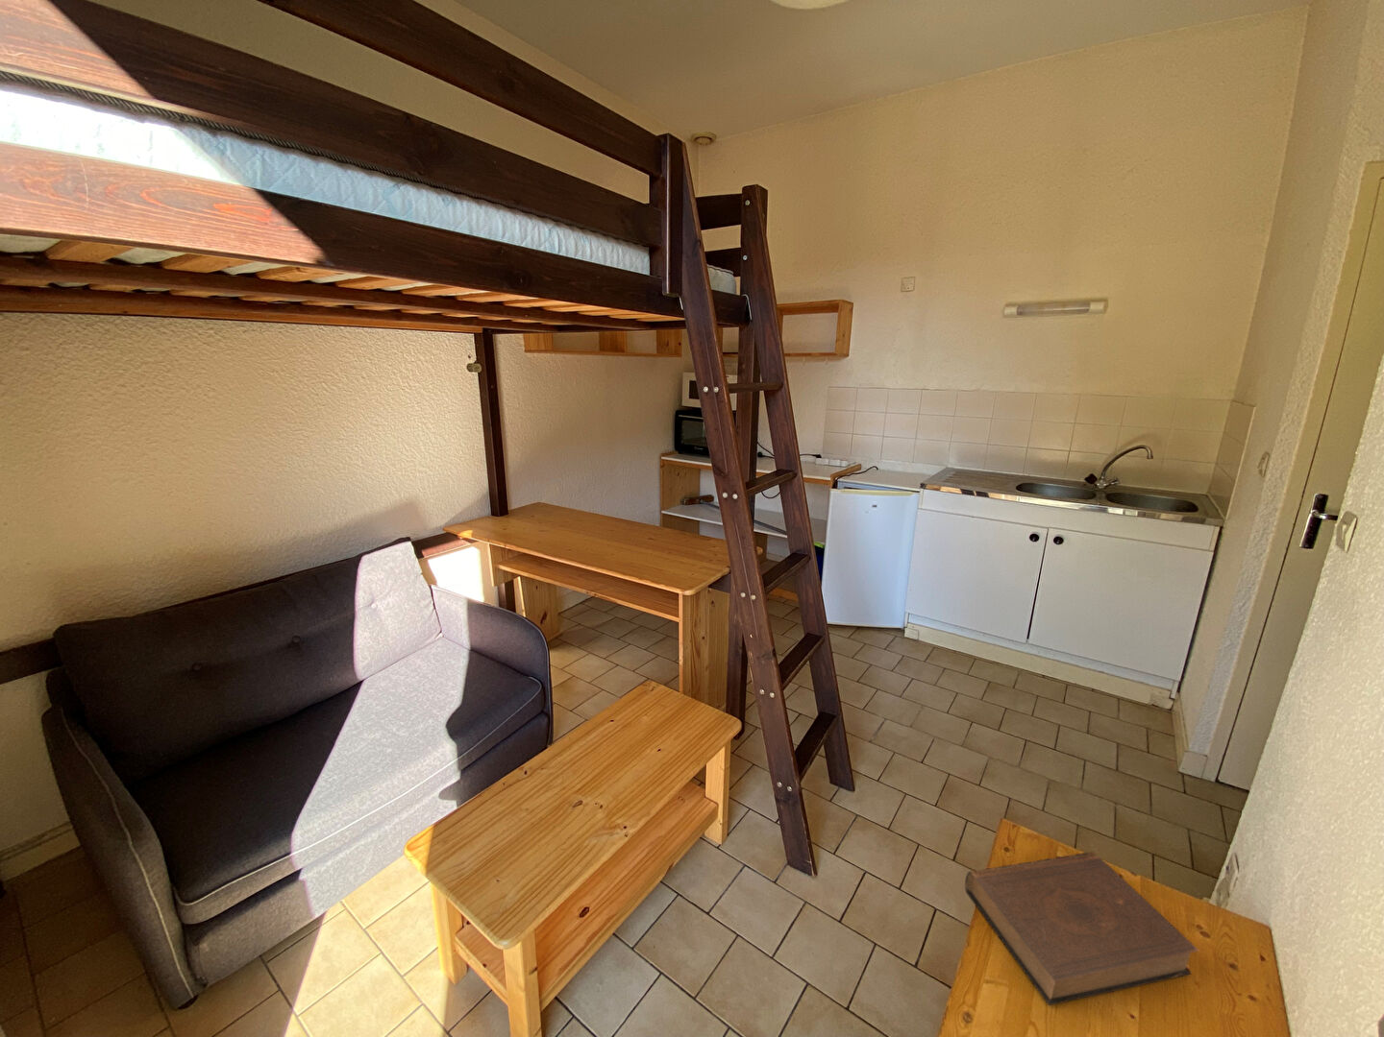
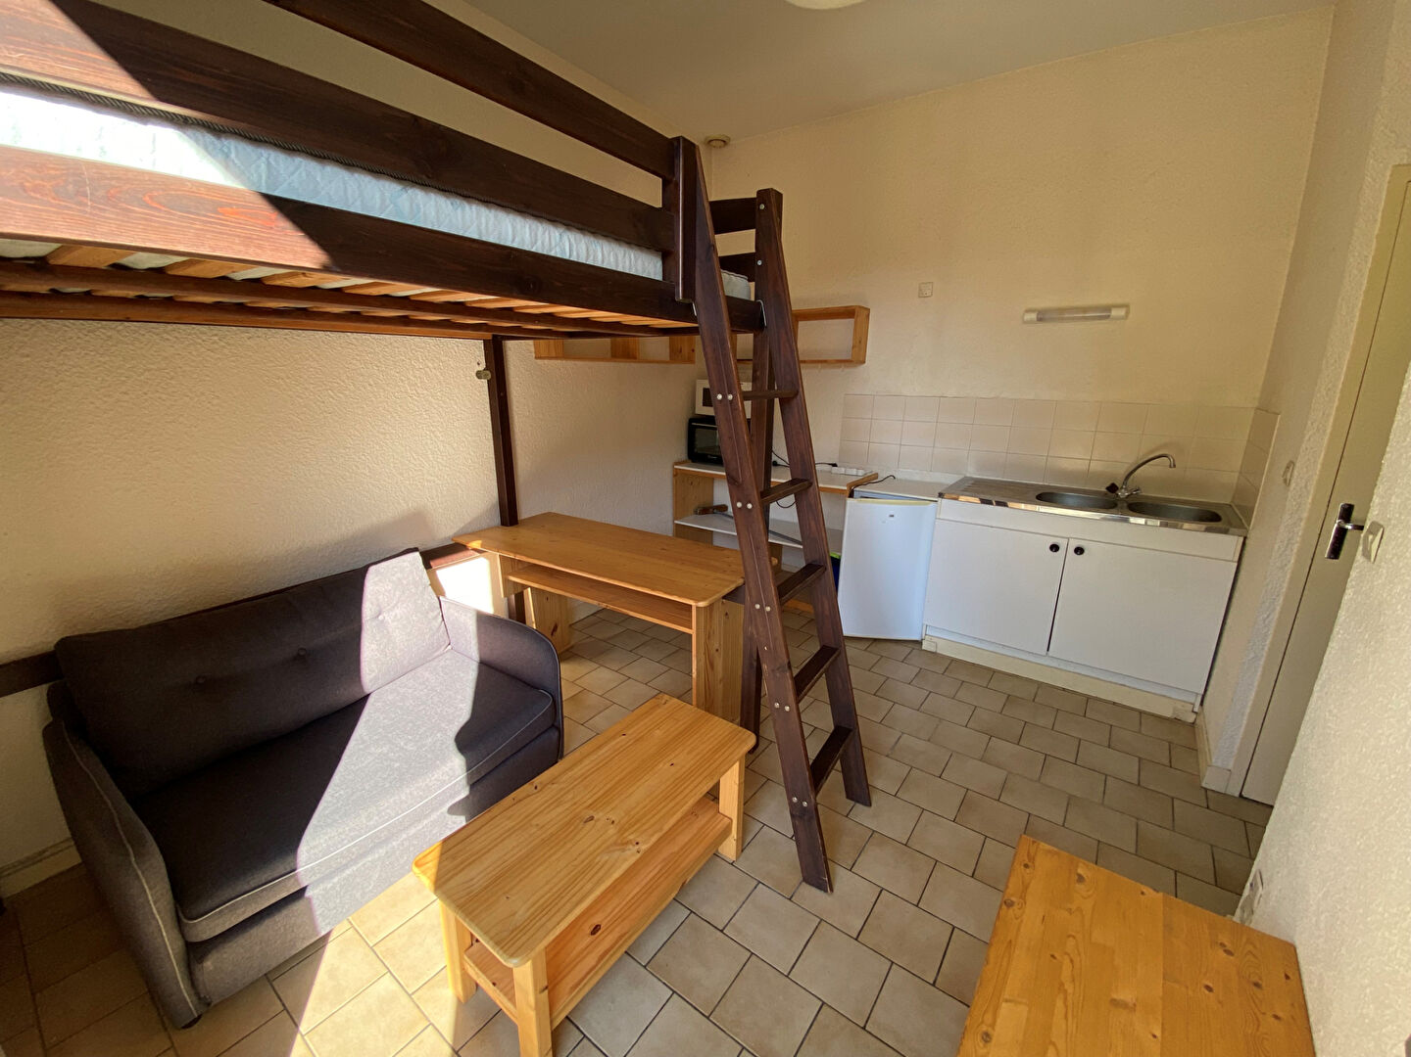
- book (1071, 917)
